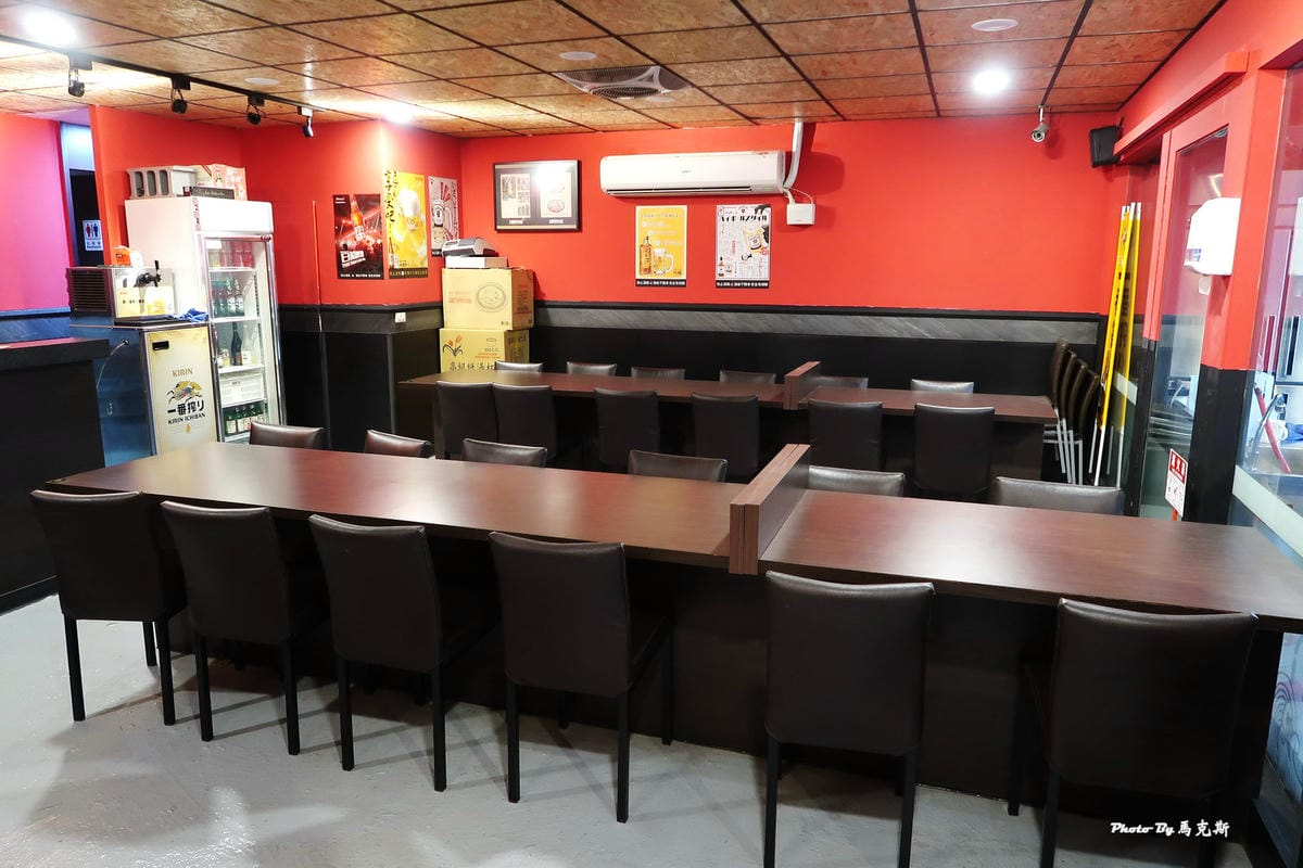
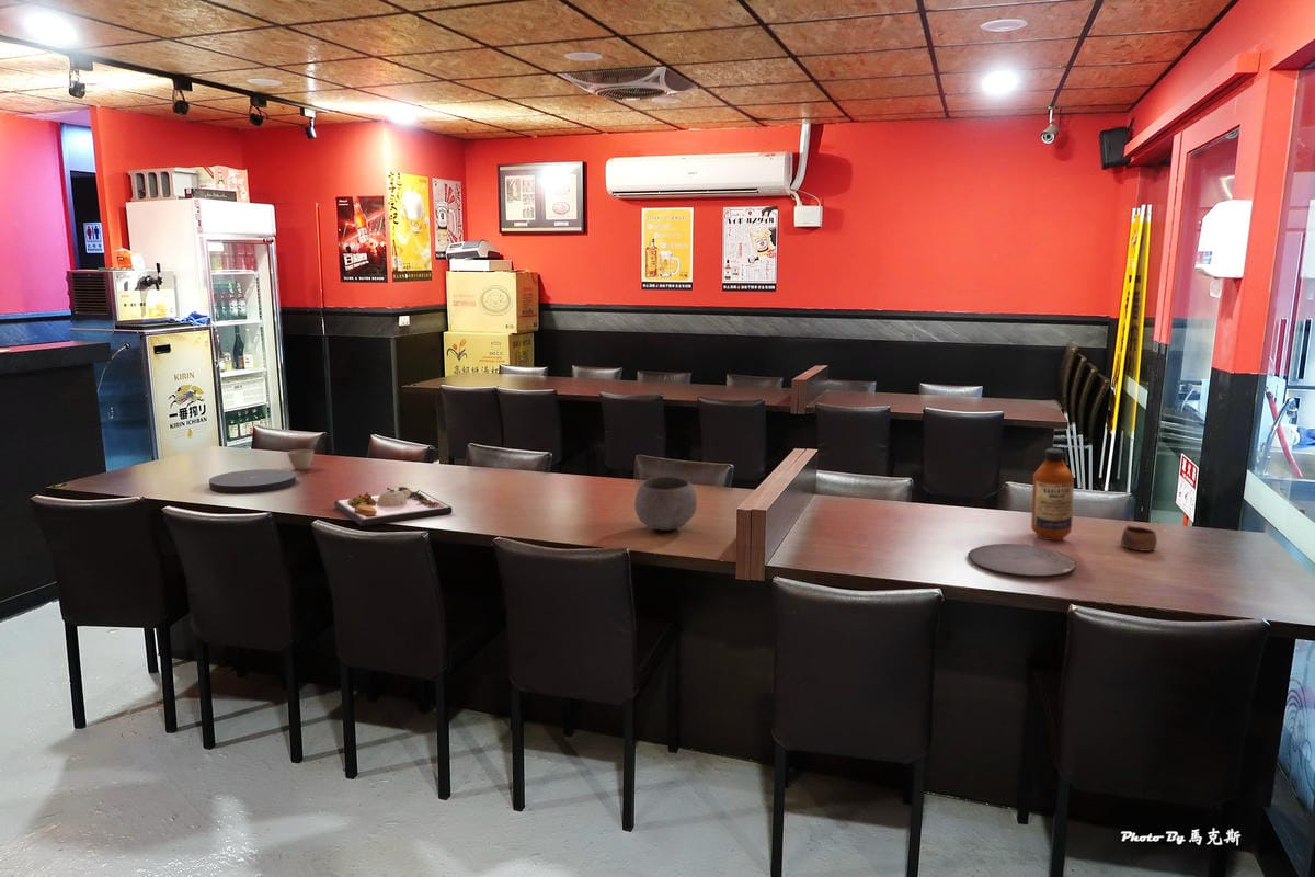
+ dinner plate (391, 500)
+ bowl (665, 504)
+ cup (1137, 536)
+ plate (253, 480)
+ plate (1020, 559)
+ flower pot (301, 459)
+ bottle (1053, 493)
